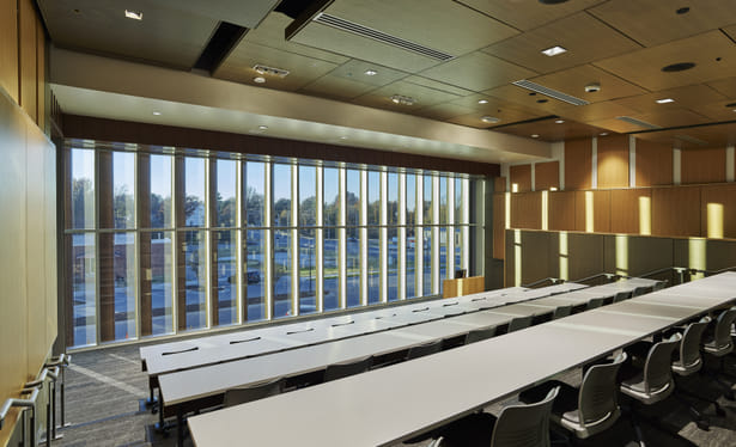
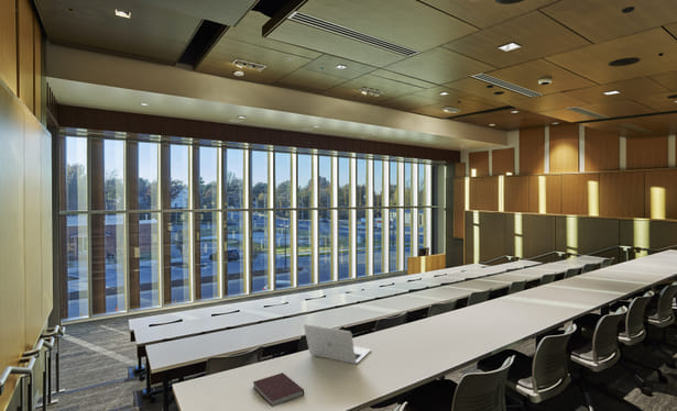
+ laptop (338, 337)
+ notebook (277, 388)
